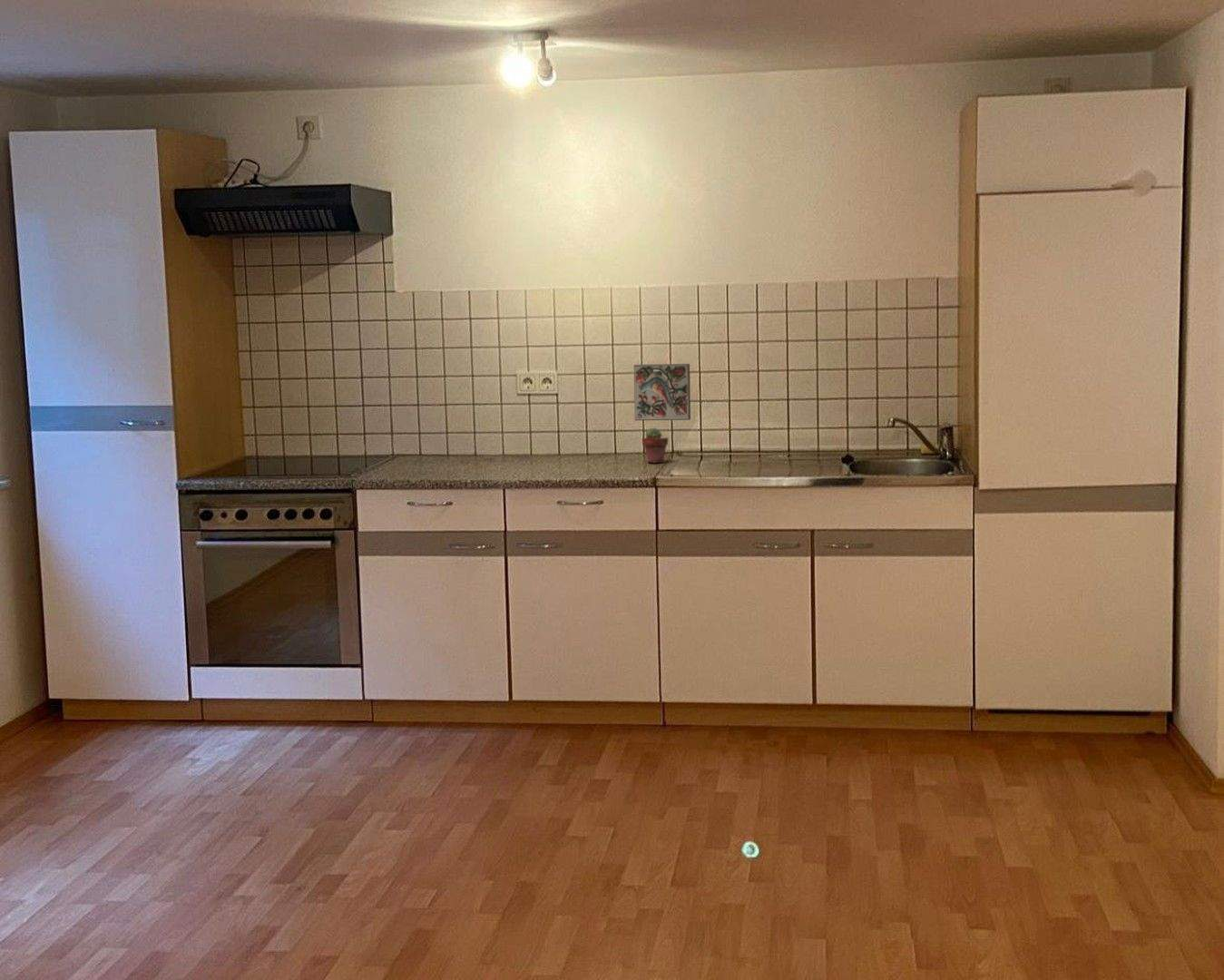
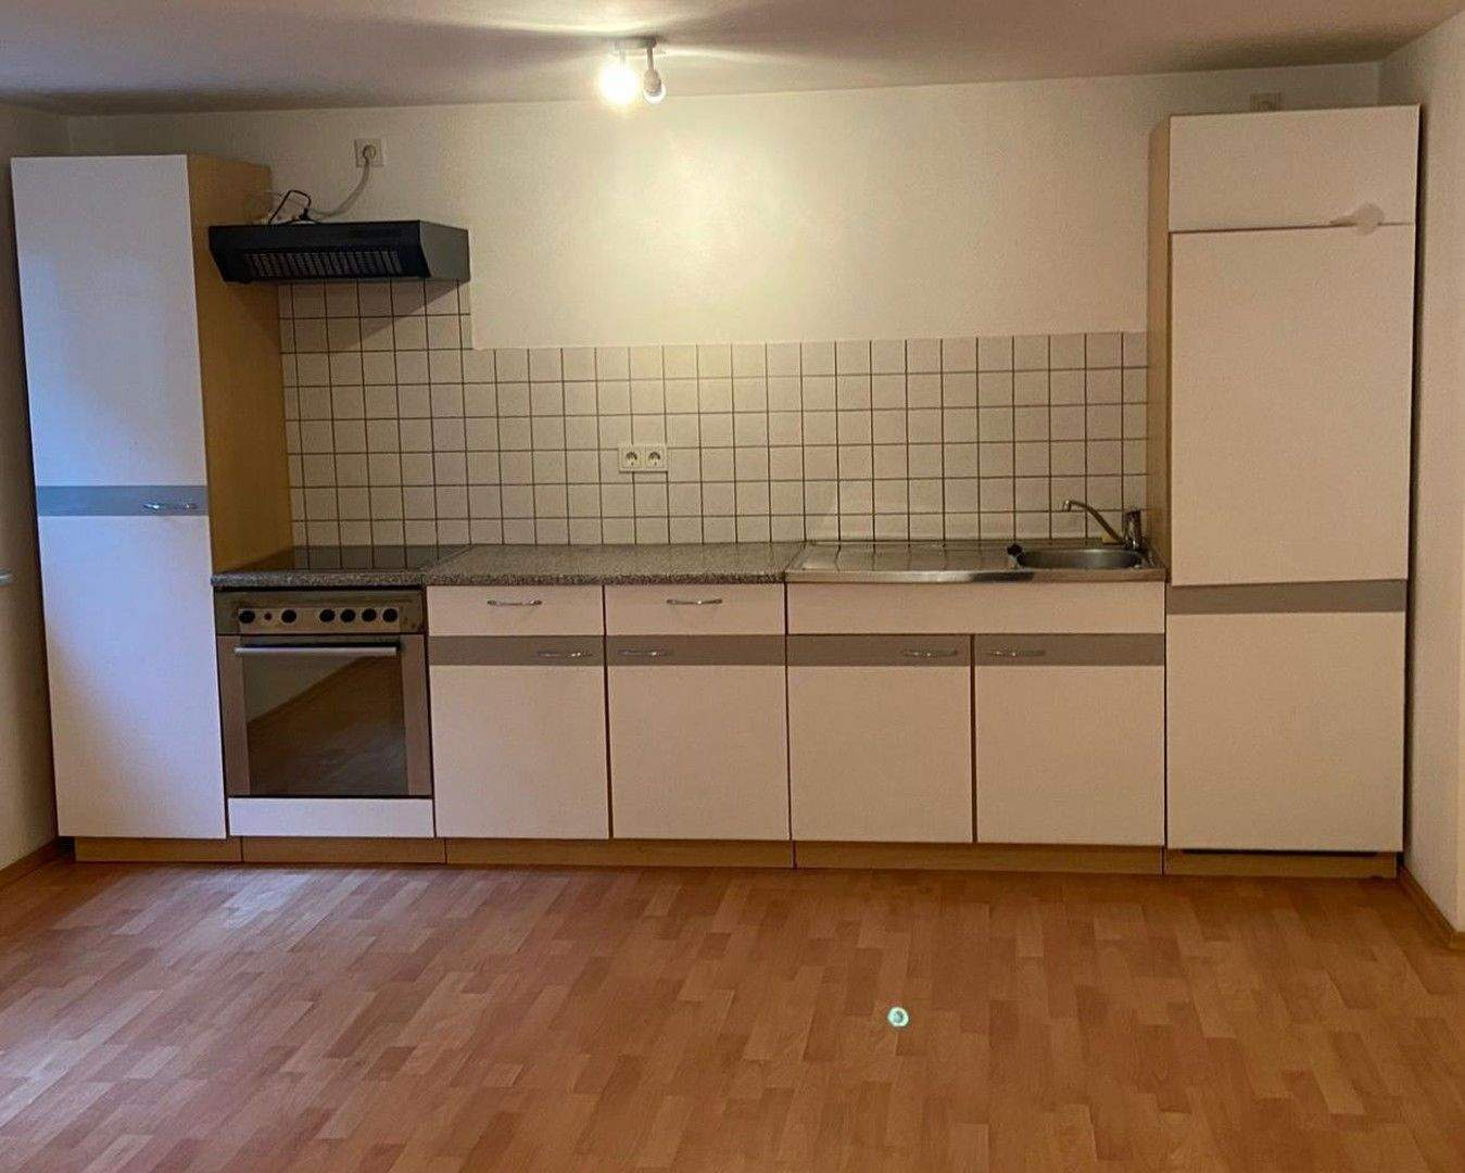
- decorative tile (661, 392)
- potted succulent (655, 445)
